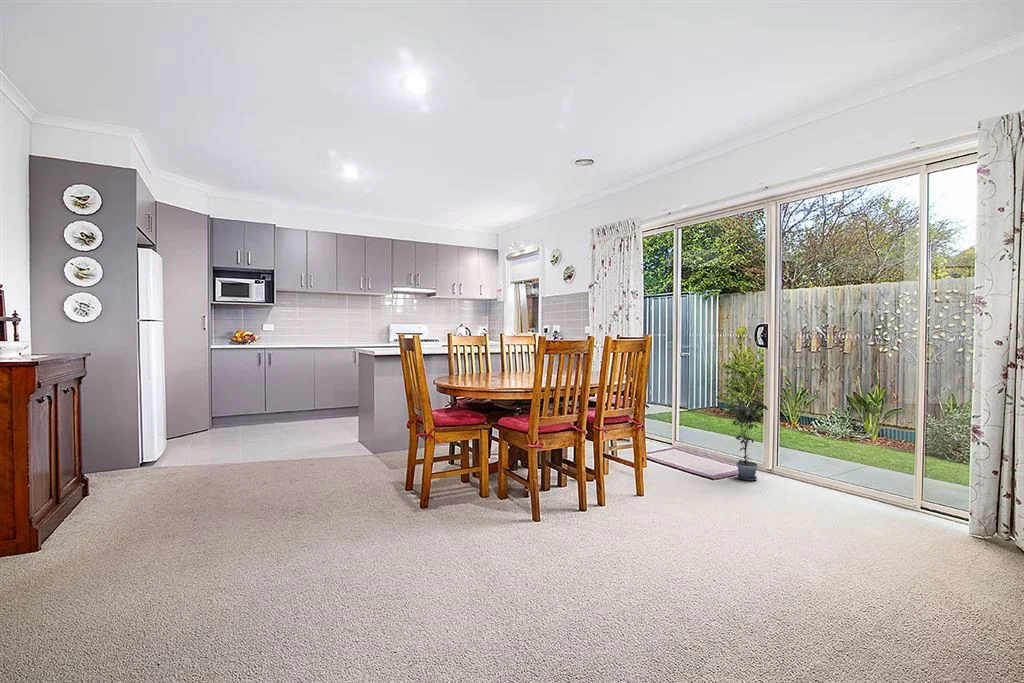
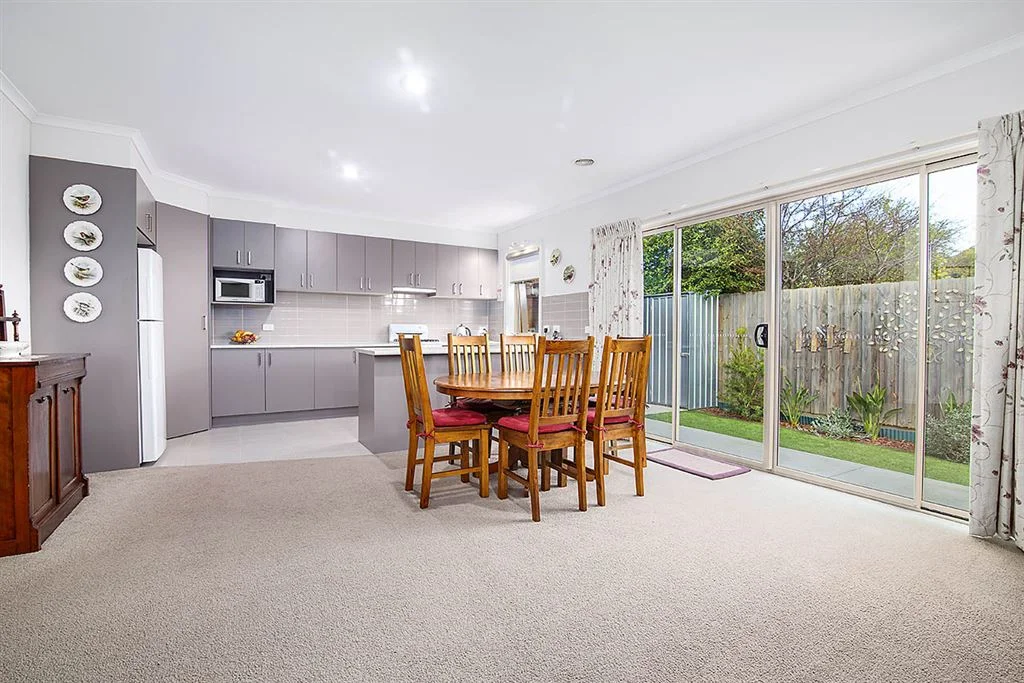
- potted plant (747, 438)
